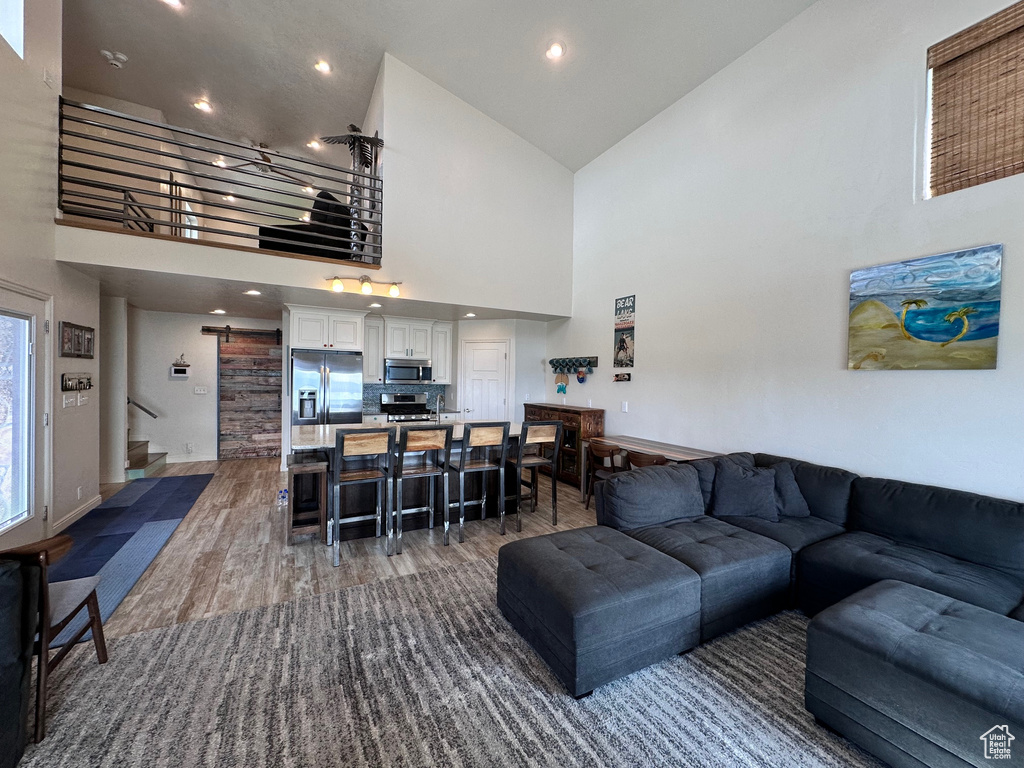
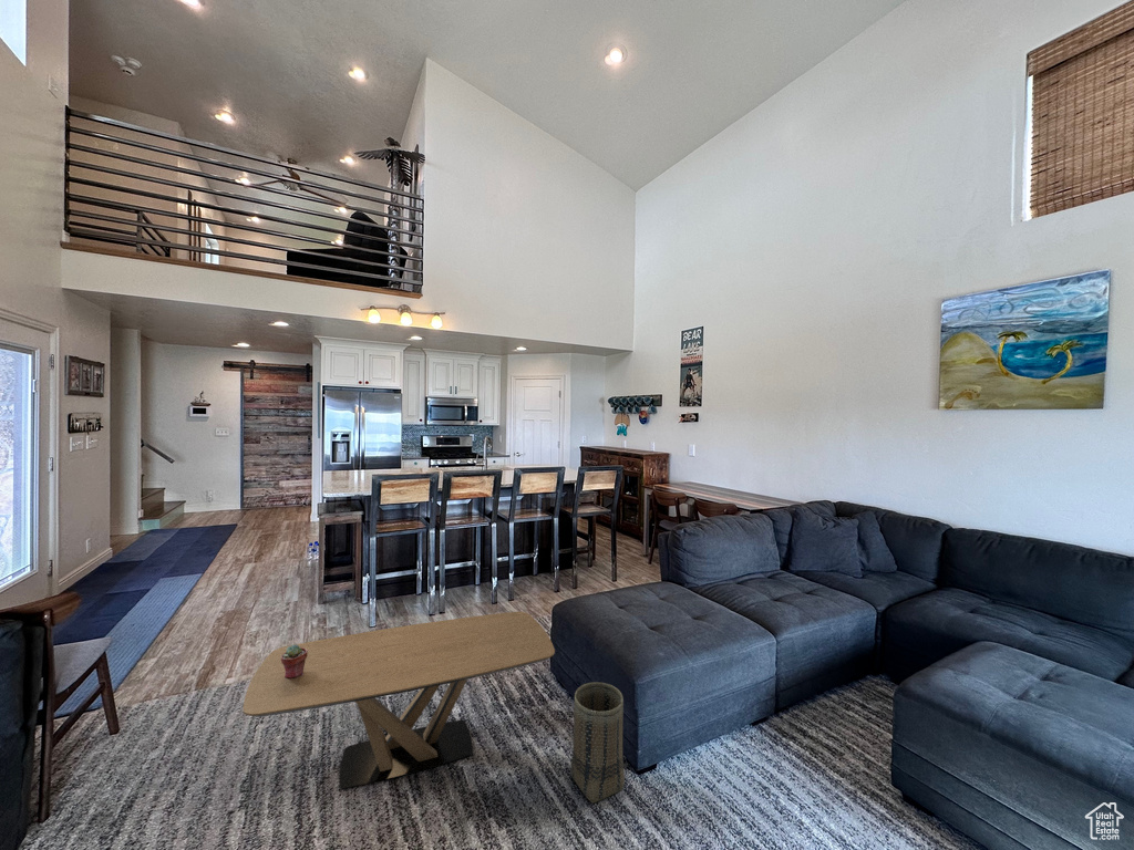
+ potted succulent (293, 659)
+ basket (597, 738)
+ coffee table (414, 701)
